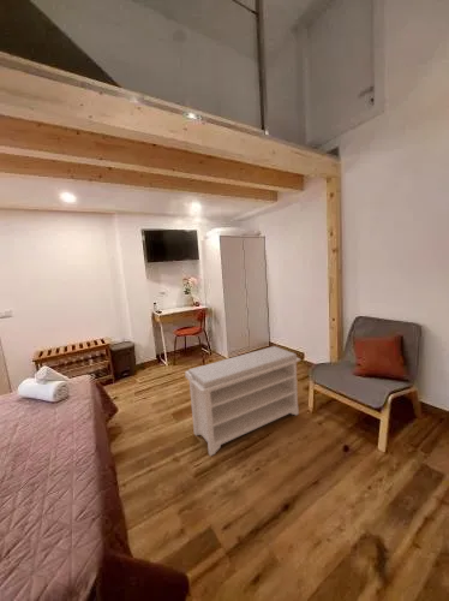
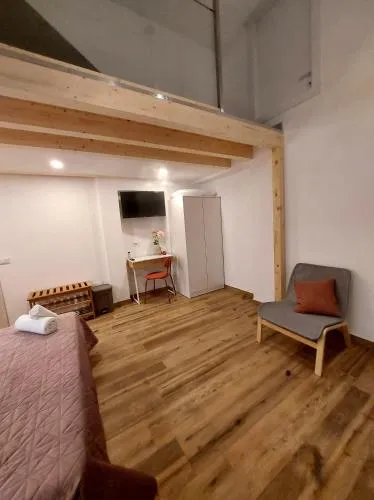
- bench (246, 392)
